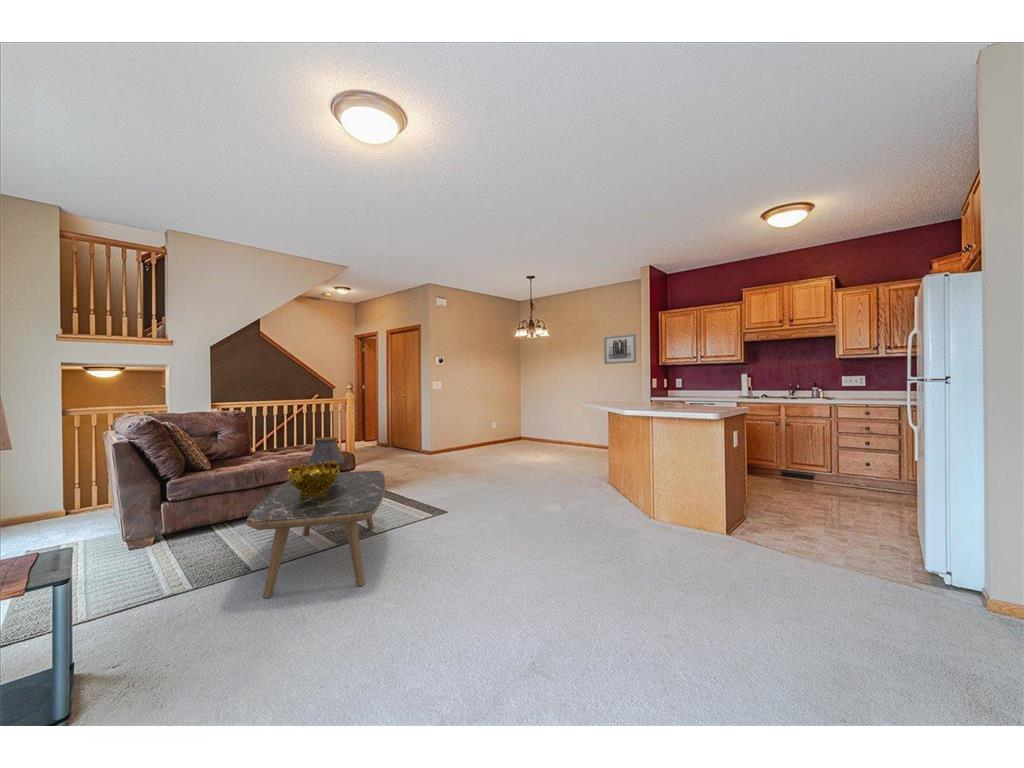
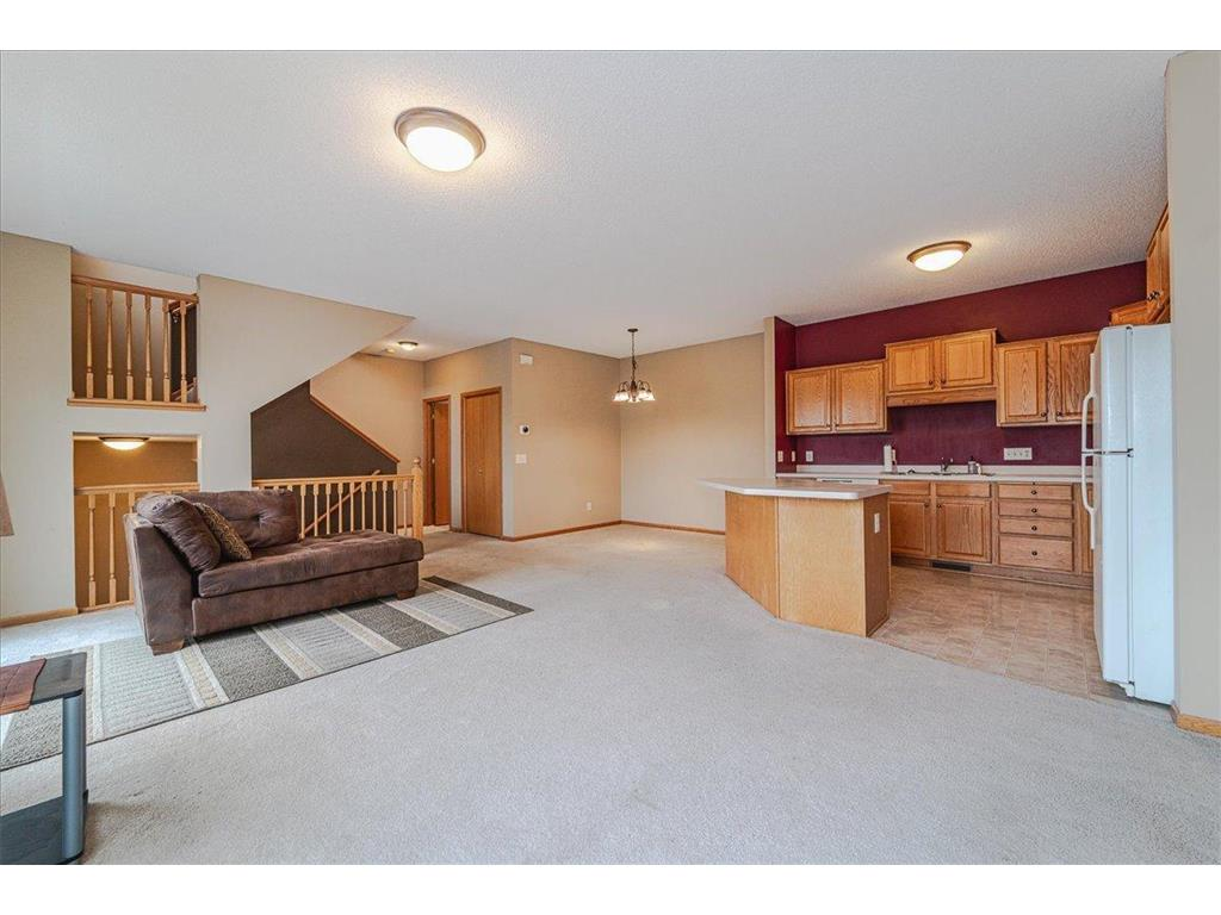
- decorative bowl (314, 478)
- vase (326, 458)
- coffee table (329, 523)
- wall art (619, 349)
